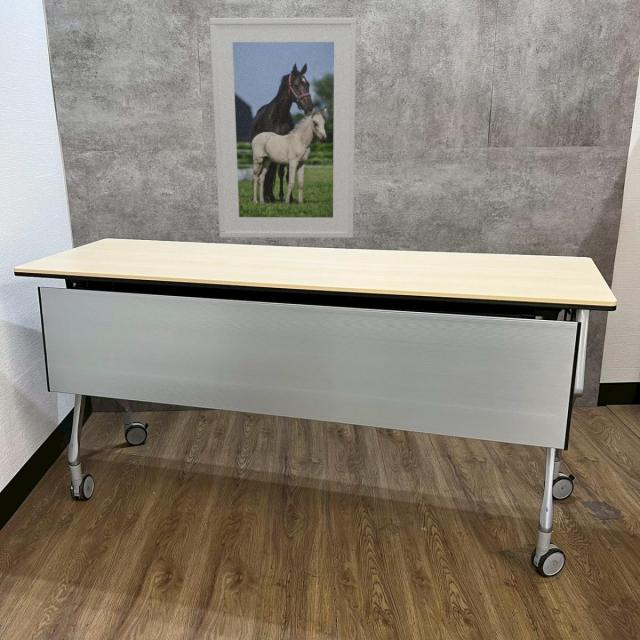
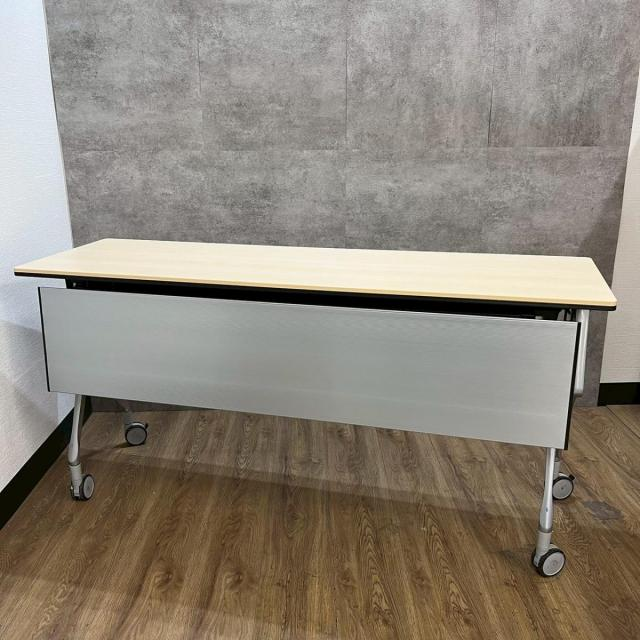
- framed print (284, 133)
